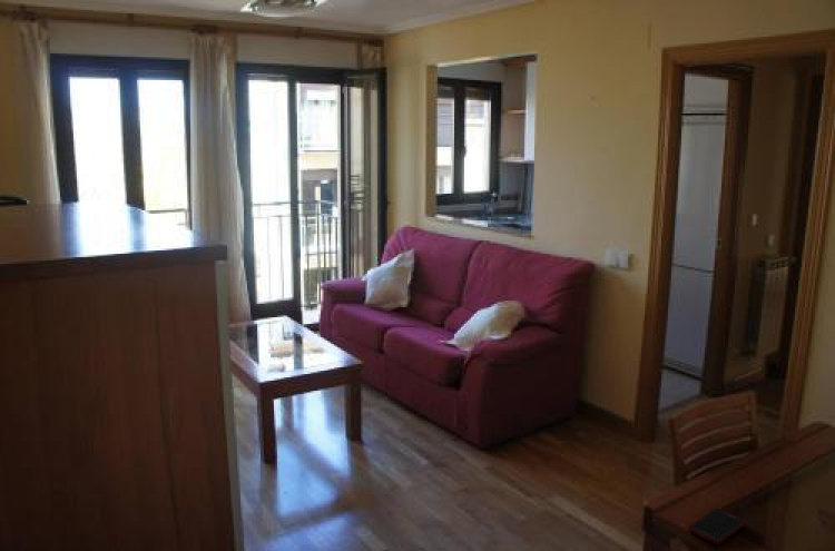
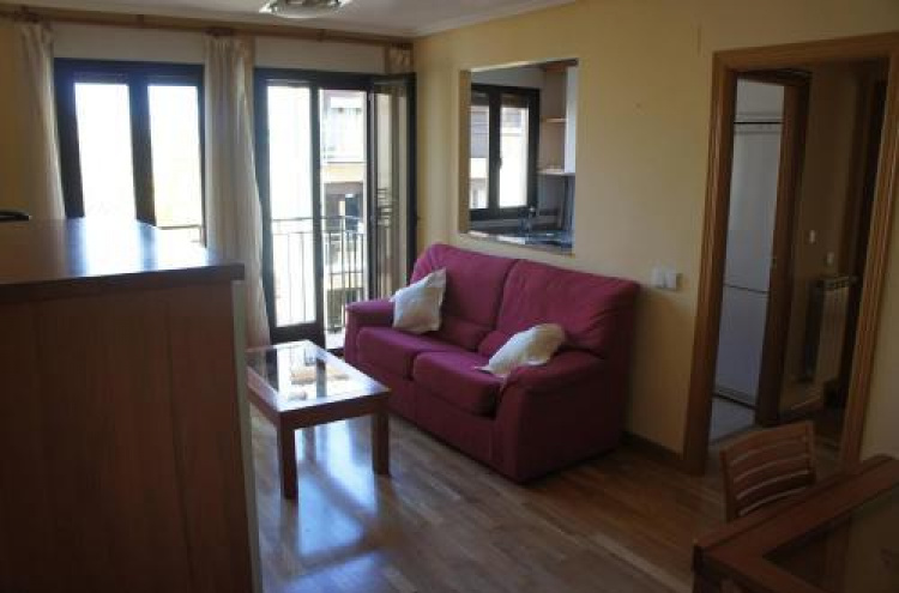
- cell phone (717, 525)
